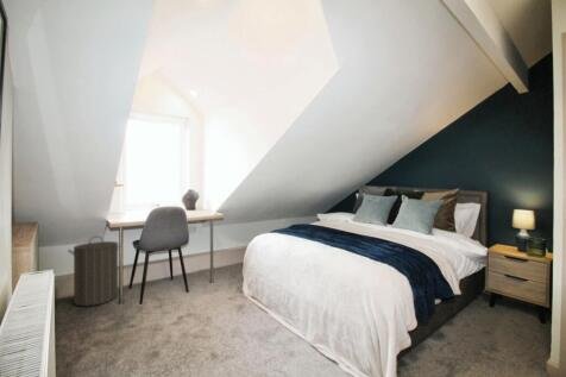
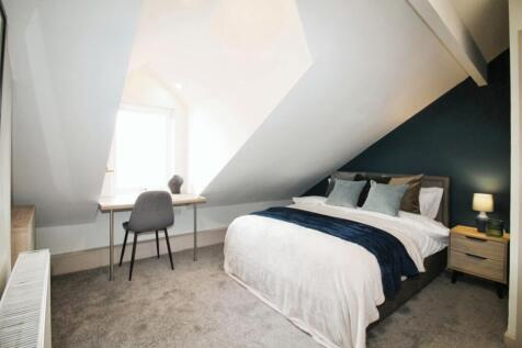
- laundry hamper (96, 266)
